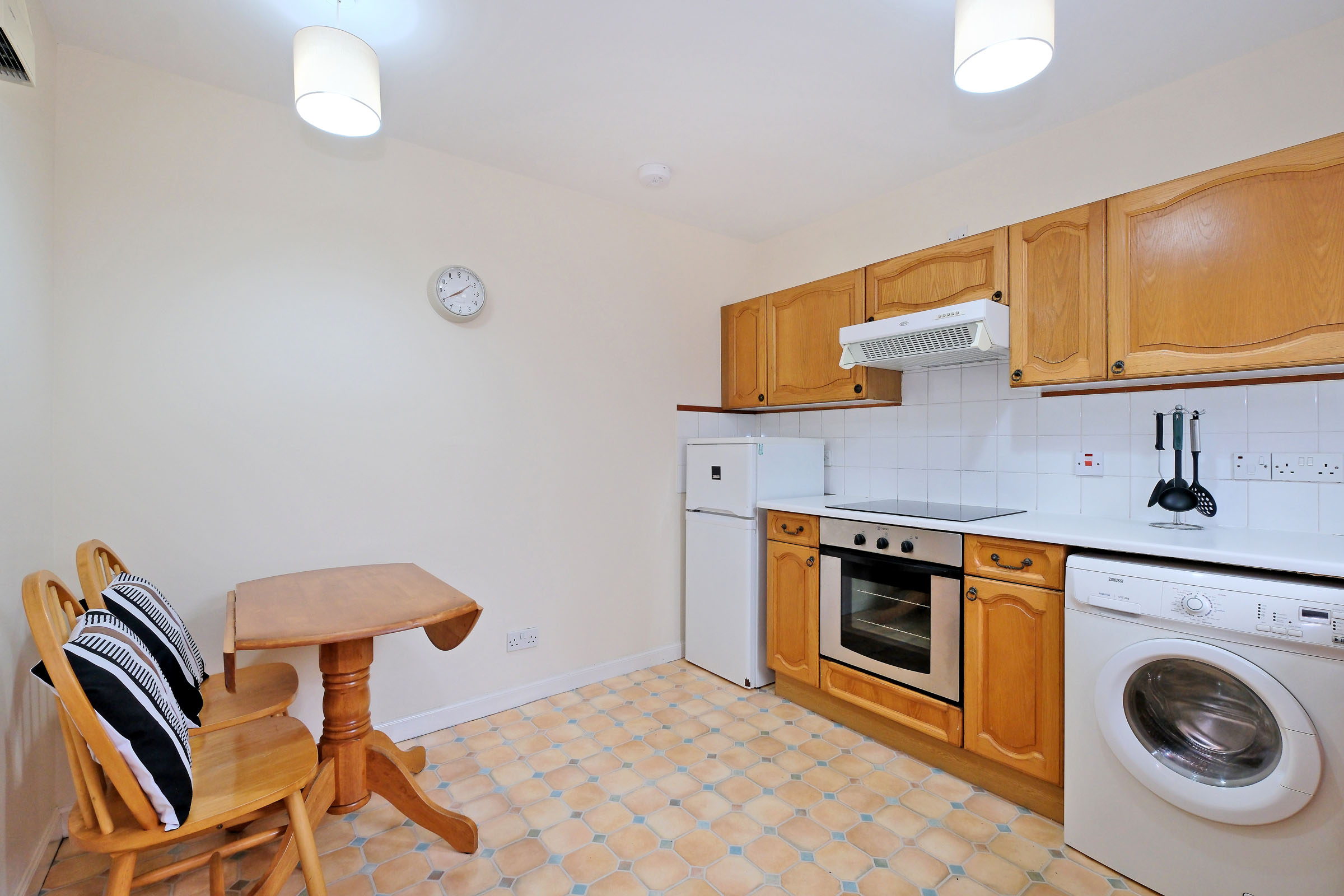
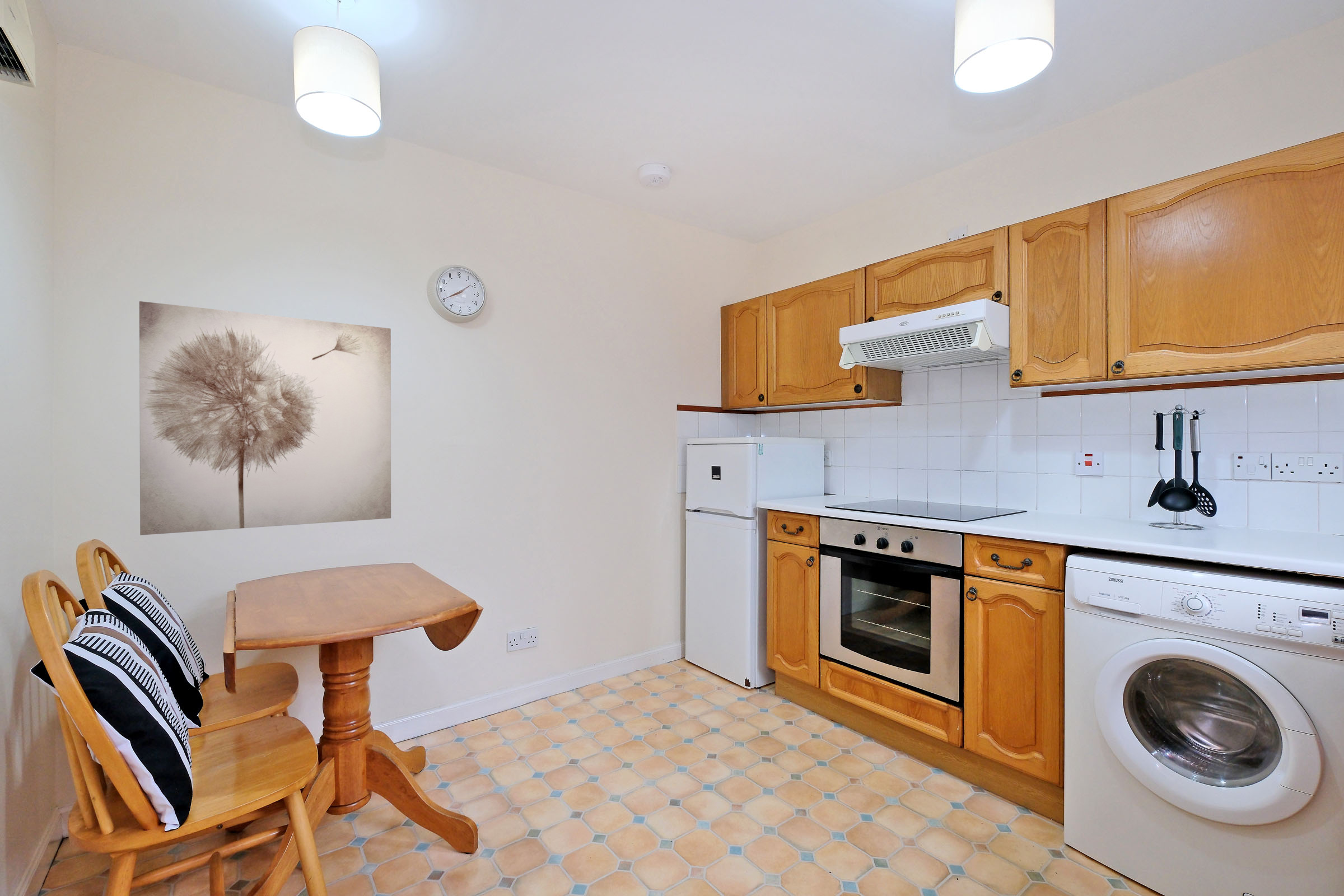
+ wall art (278, 421)
